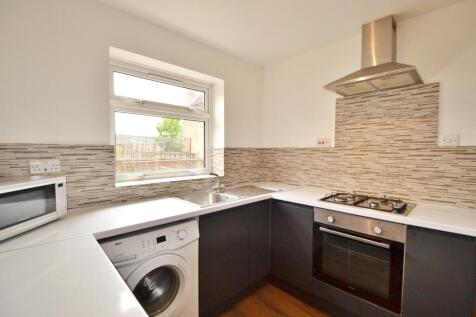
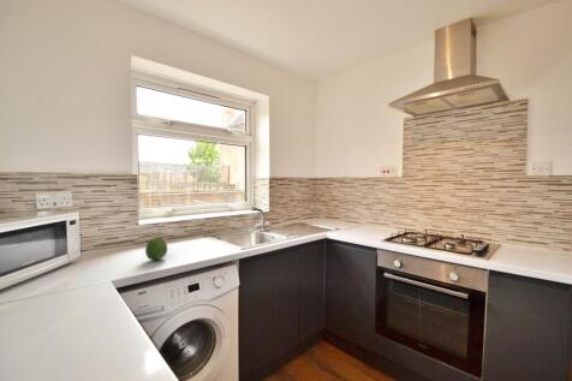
+ fruit (156, 248)
